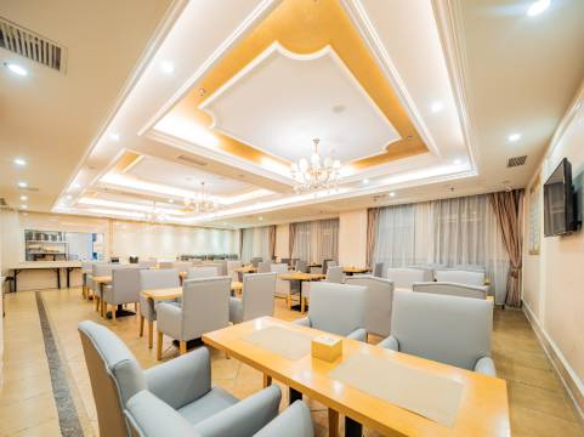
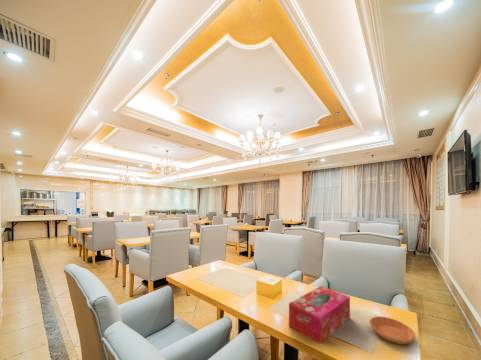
+ tissue box (320, 310)
+ saucer (391, 330)
